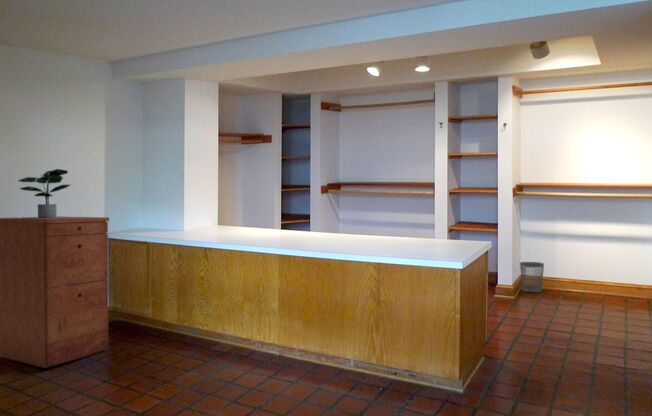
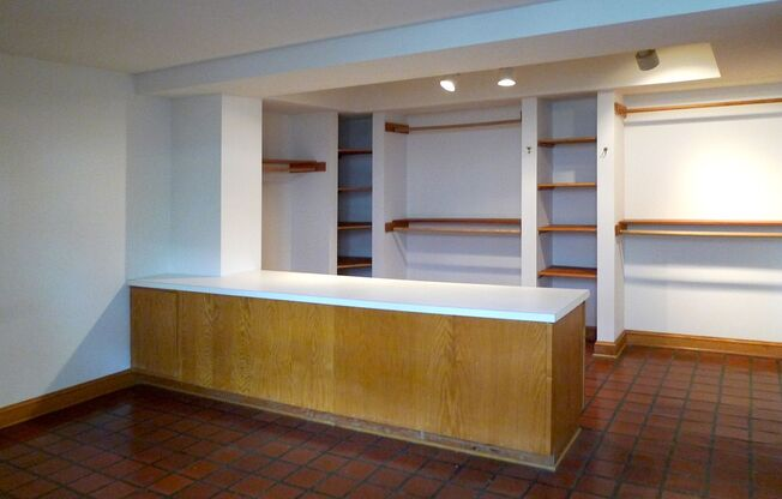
- filing cabinet (53, 285)
- wastebasket (531, 276)
- potted plant (45, 193)
